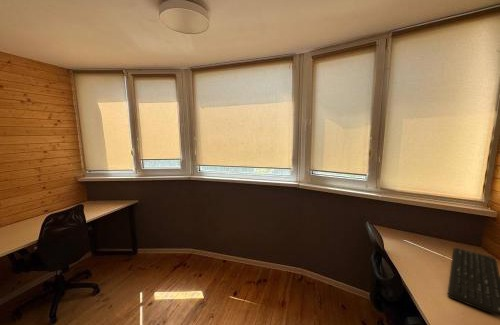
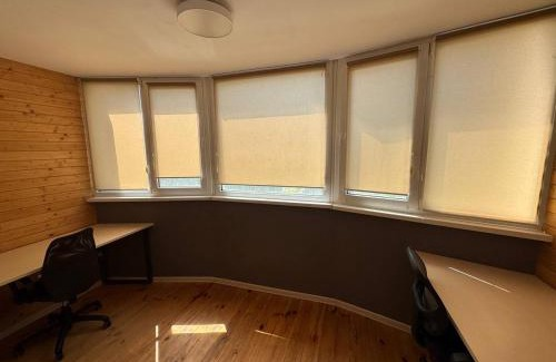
- keyboard (474, 274)
